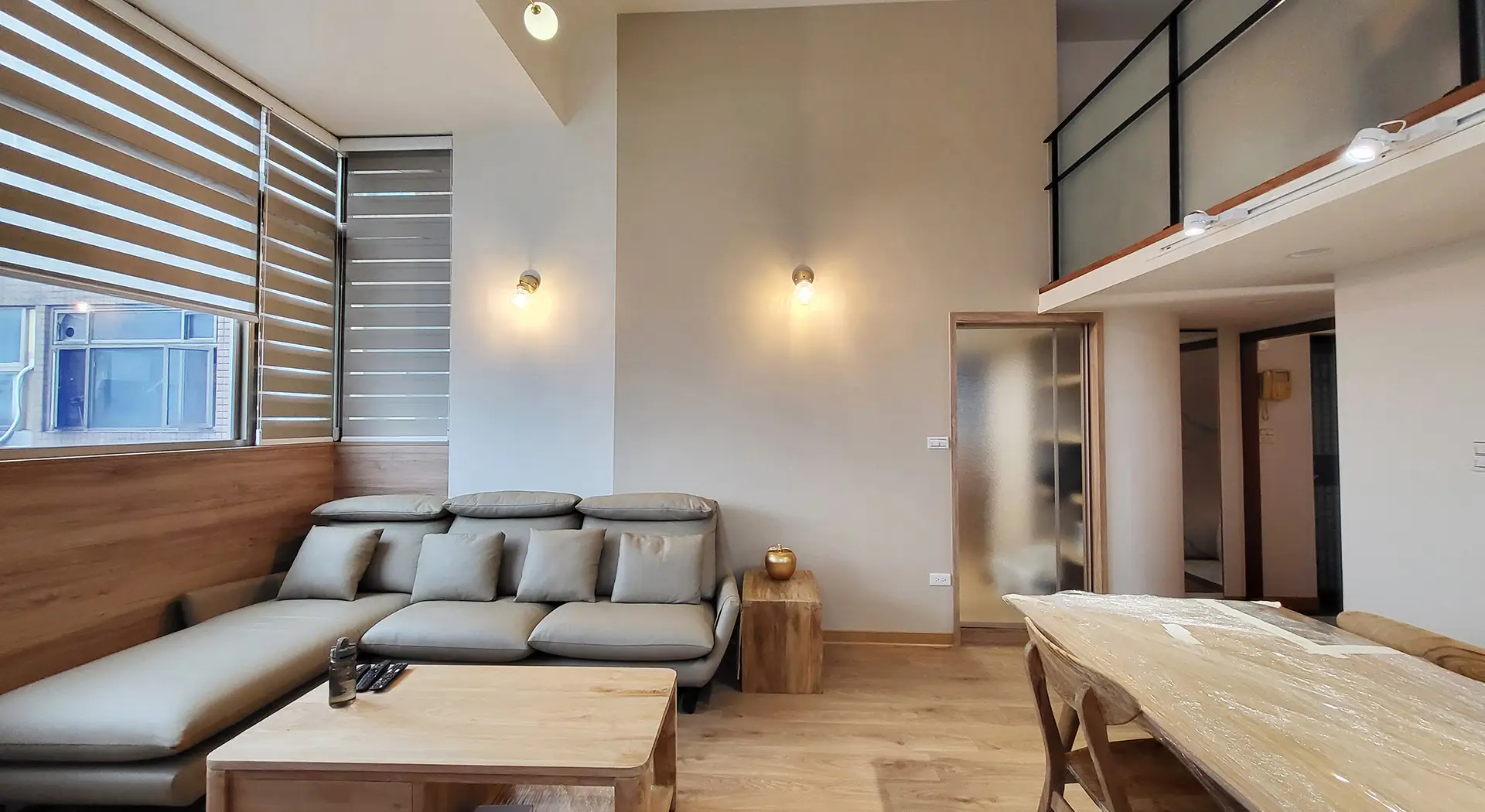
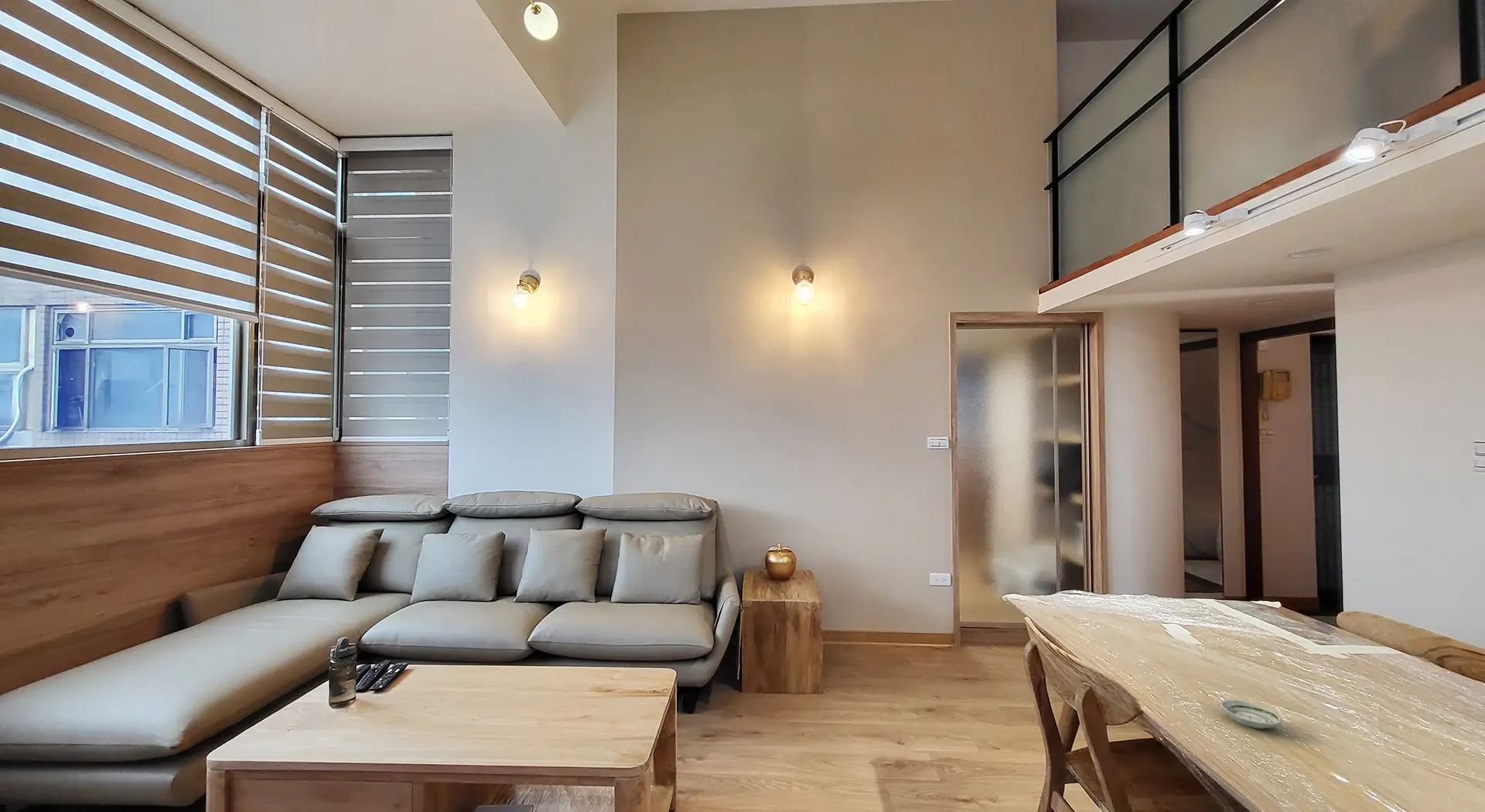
+ saucer (1250, 716)
